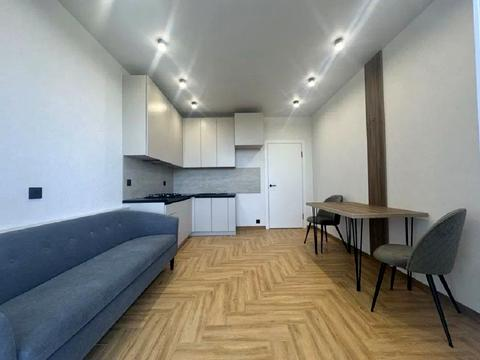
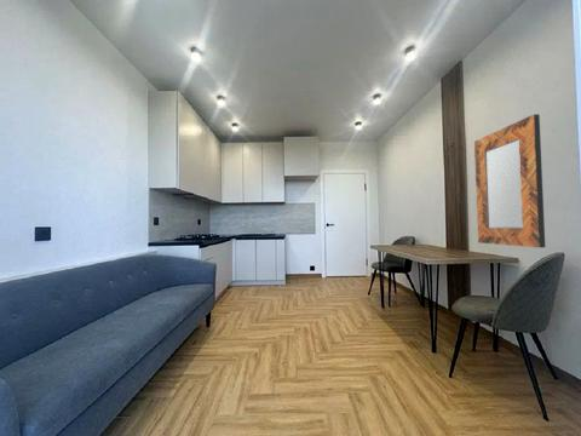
+ home mirror (504, 187)
